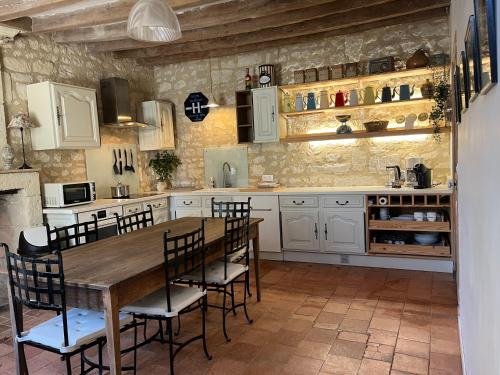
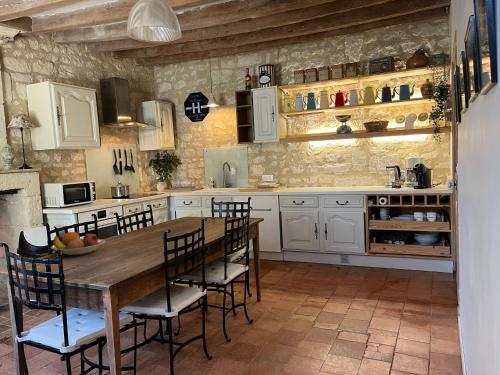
+ fruit bowl (78, 241)
